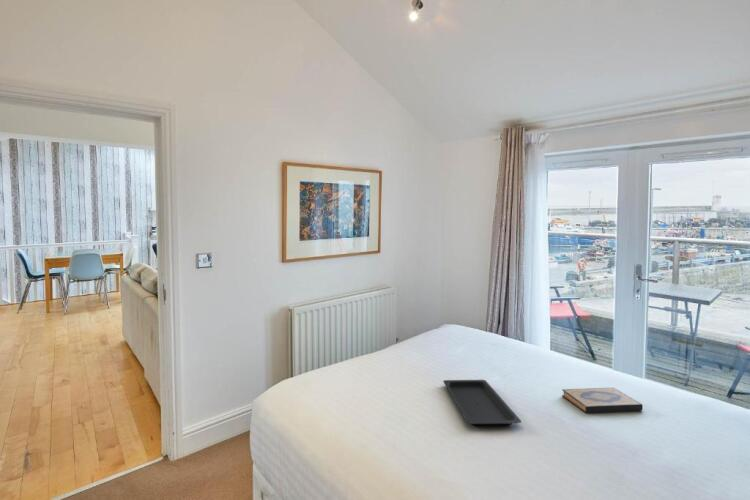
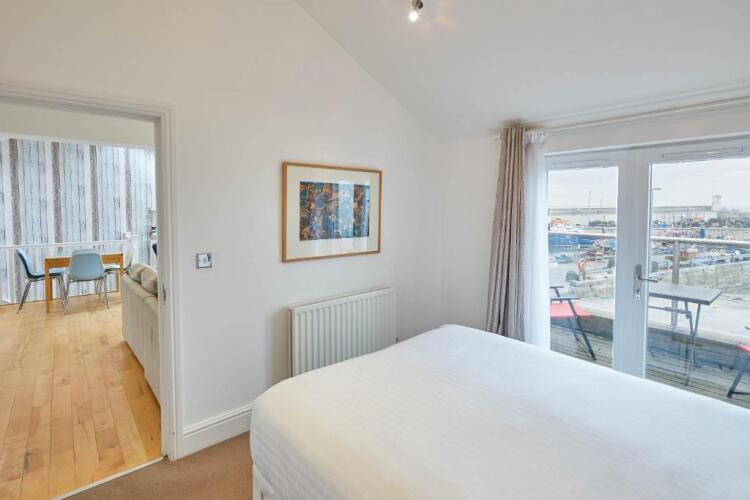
- serving tray (477, 401)
- hardback book (600, 399)
